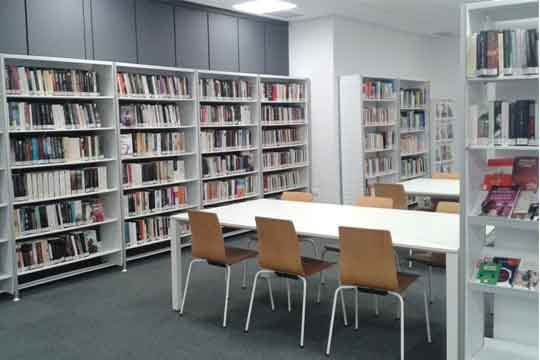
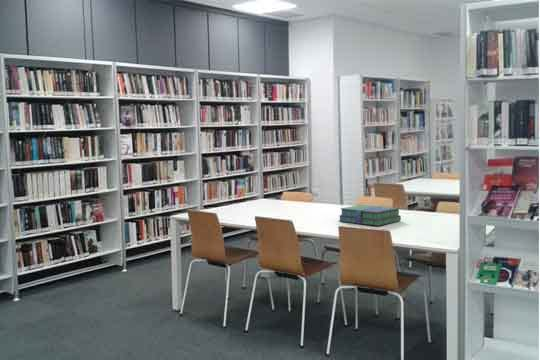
+ stack of books (369, 214)
